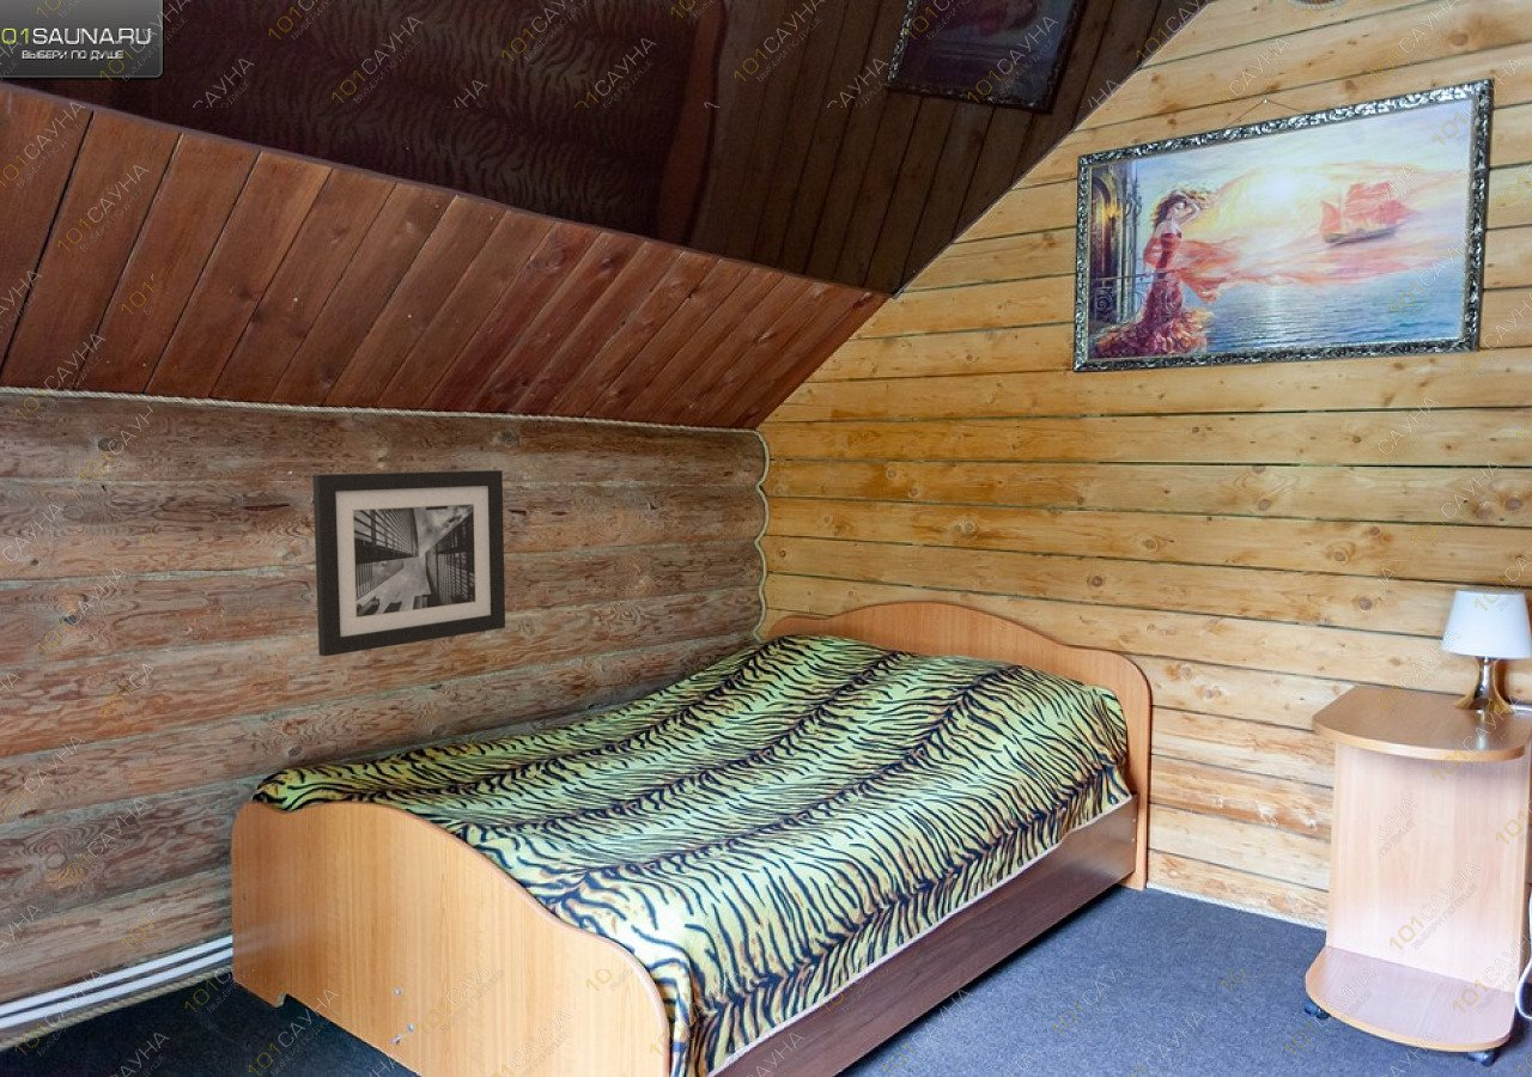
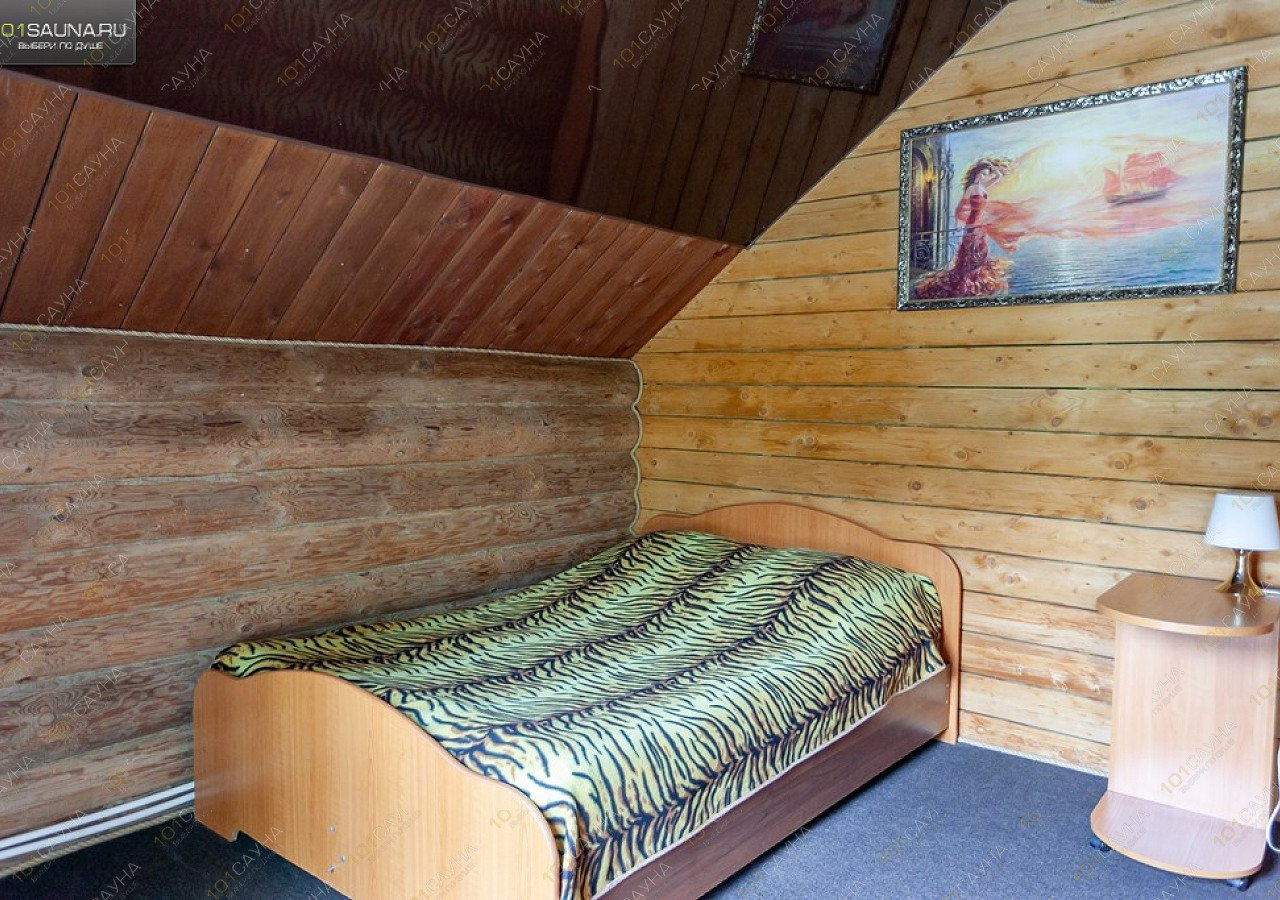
- wall art (415, 556)
